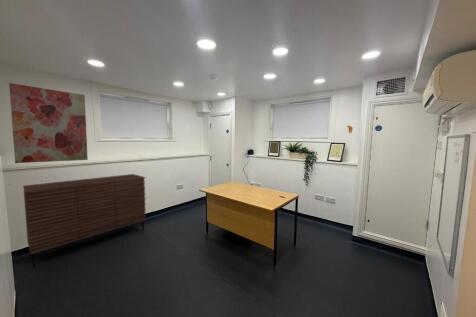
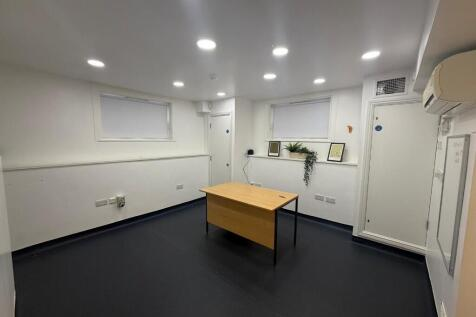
- wall art (52, 126)
- sideboard (93, 211)
